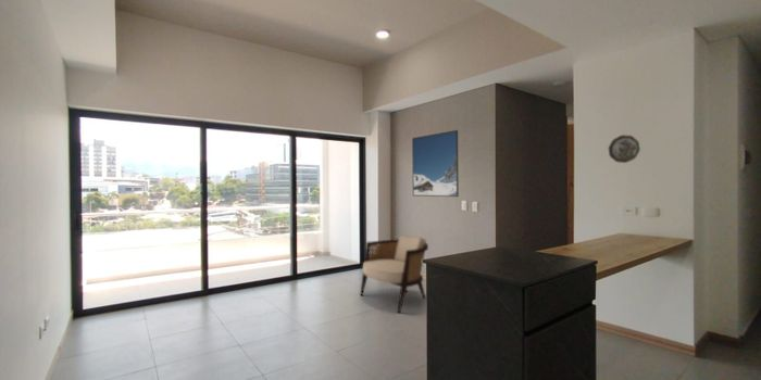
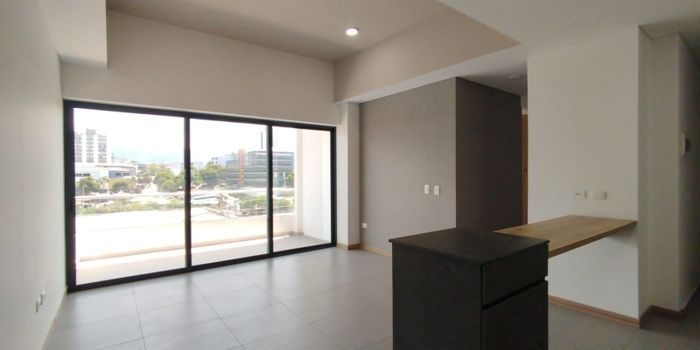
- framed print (434, 165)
- decorative plate (624, 149)
- armchair (396, 268)
